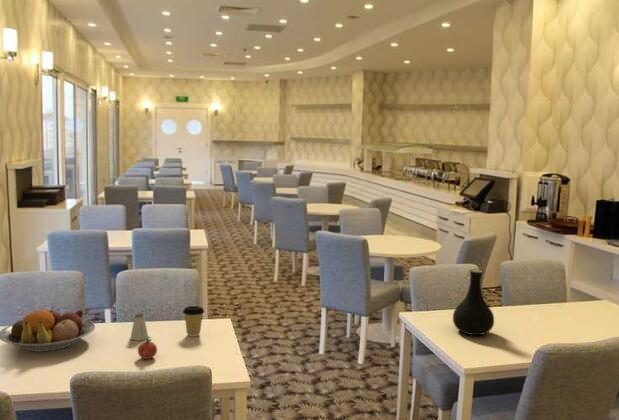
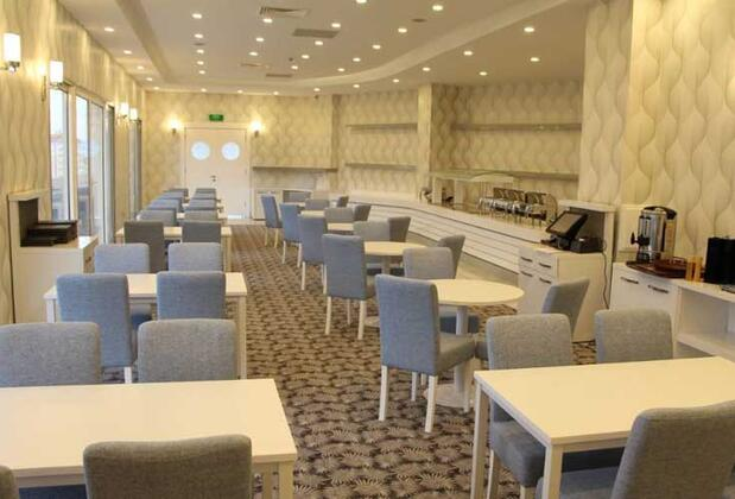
- saltshaker (139, 325)
- fruit bowl (48, 326)
- vase (474, 301)
- apple (147, 347)
- coffee cup (193, 321)
